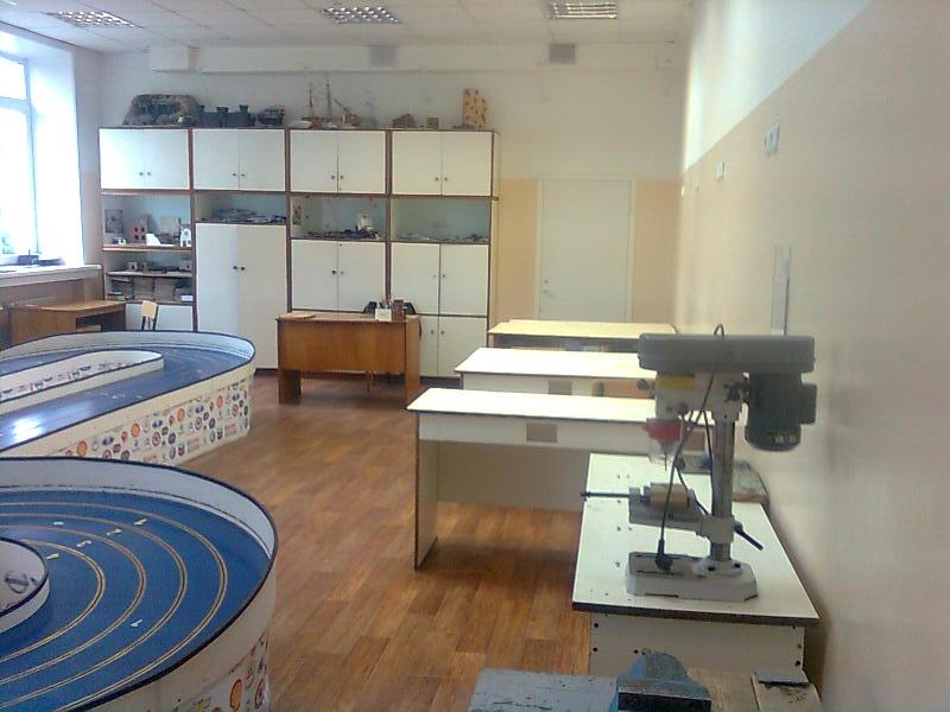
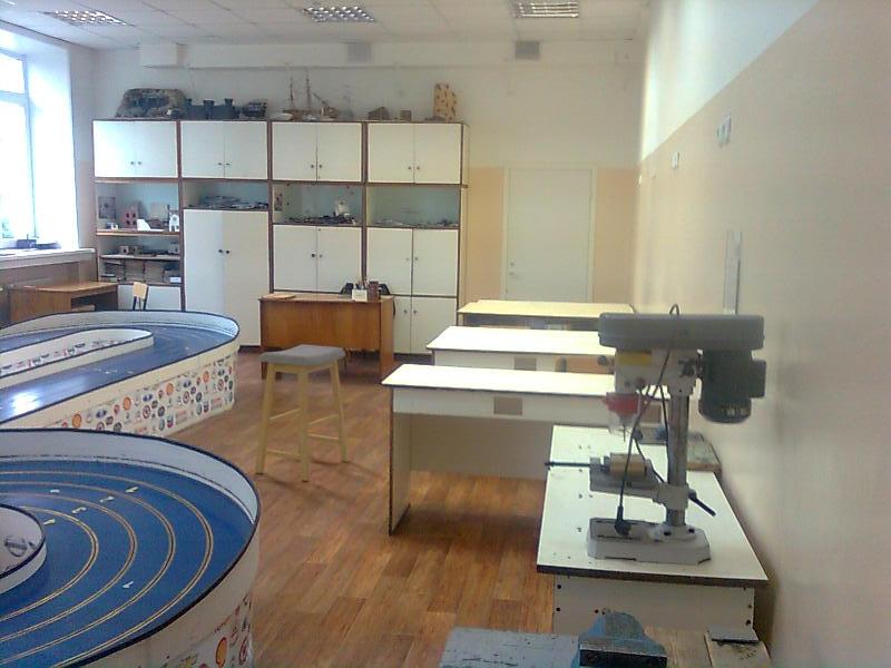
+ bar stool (303, 409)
